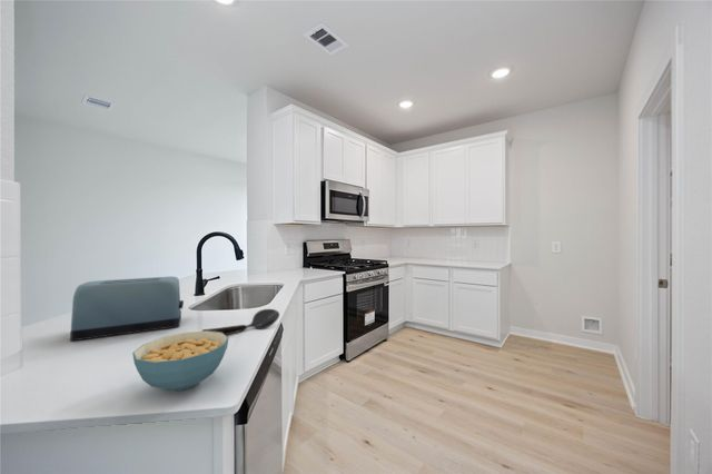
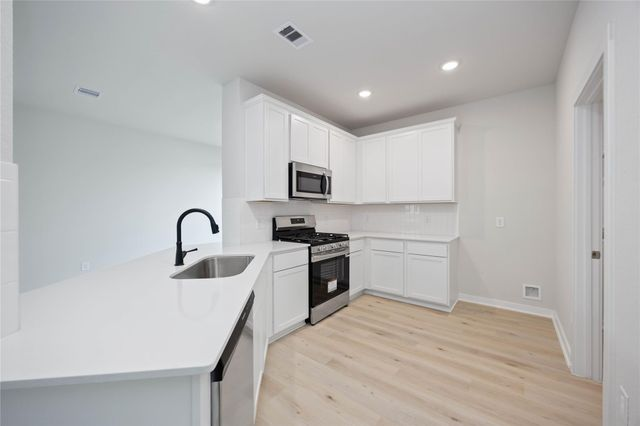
- cereal bowl (184, 364)
- toaster (134, 304)
- spoon (243, 325)
